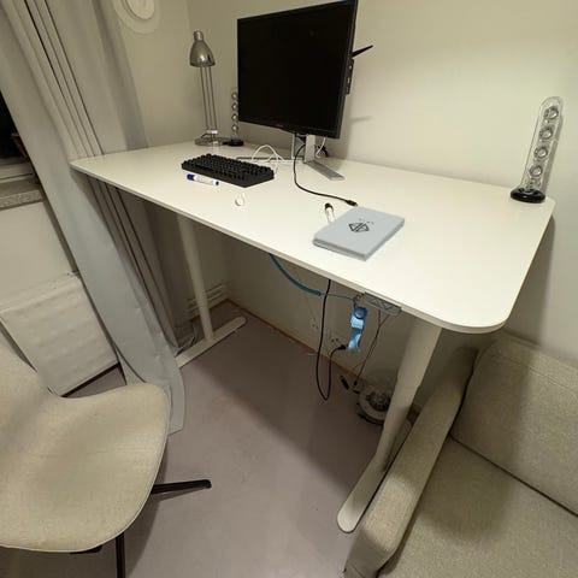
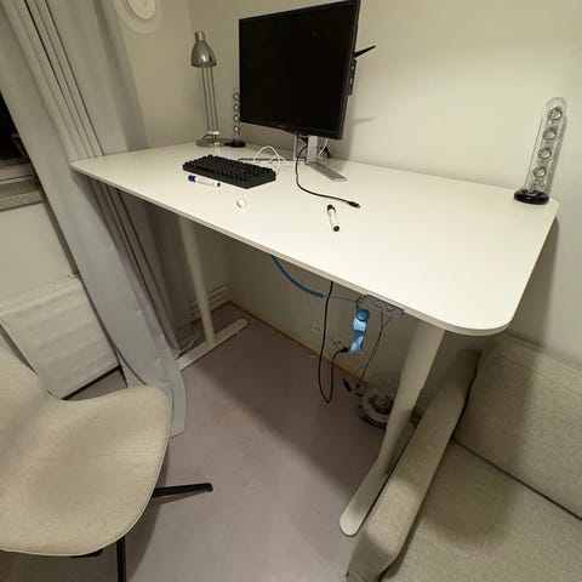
- notepad (360, 229)
